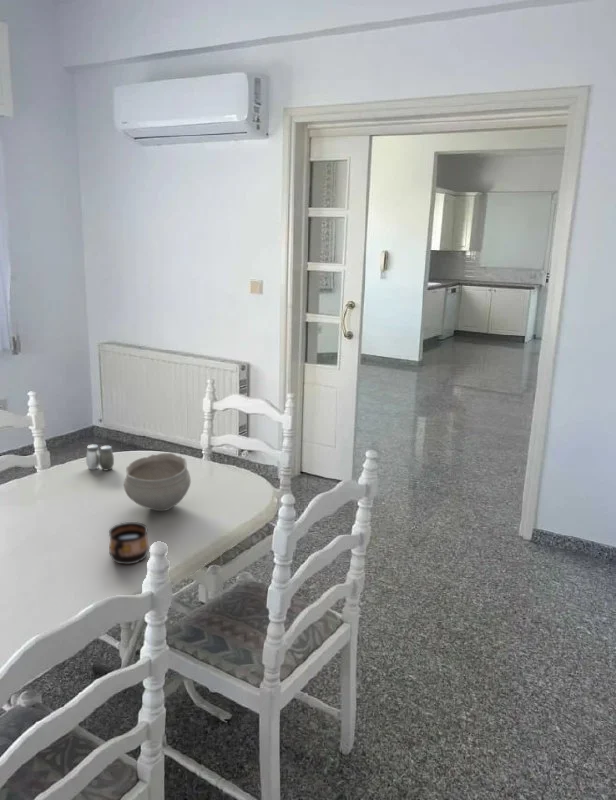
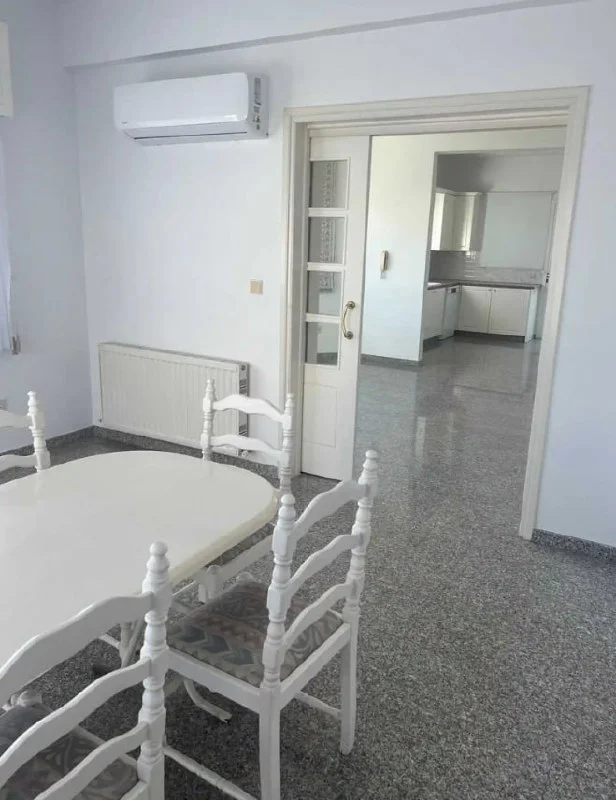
- salt and pepper shaker (99, 457)
- cup (126, 544)
- bowl (157, 484)
